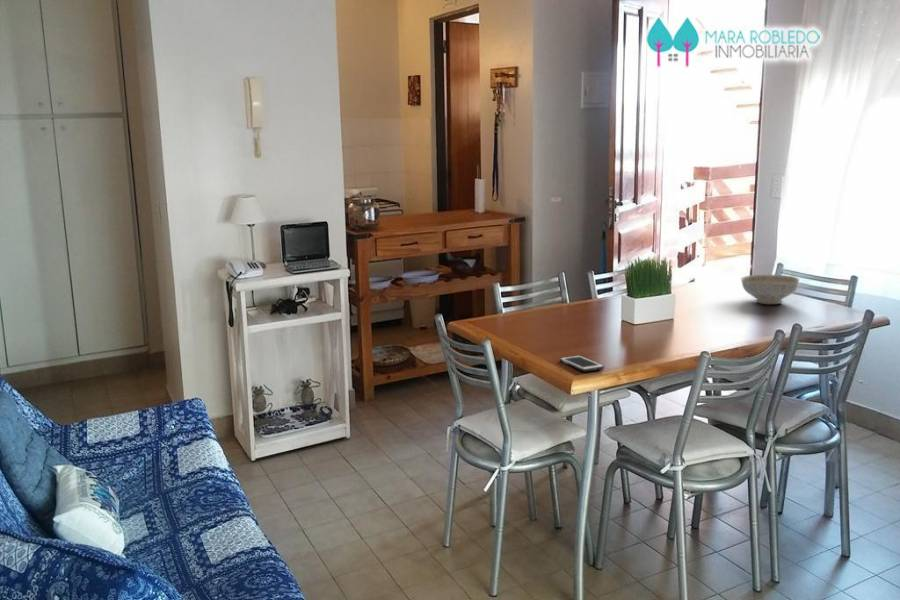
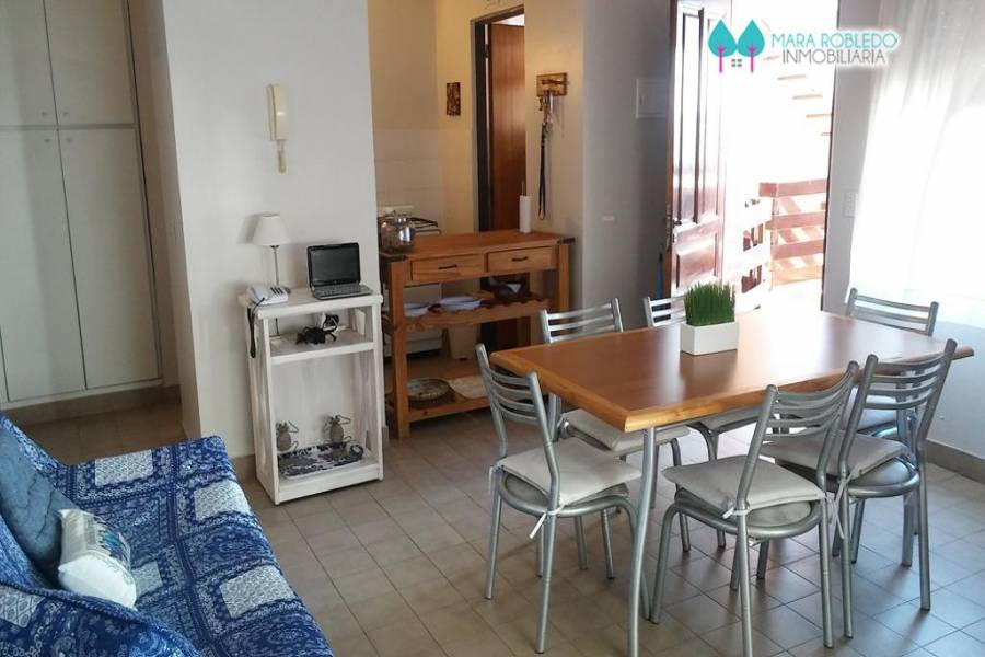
- cell phone (581, 363)
- decorative bowl (769, 290)
